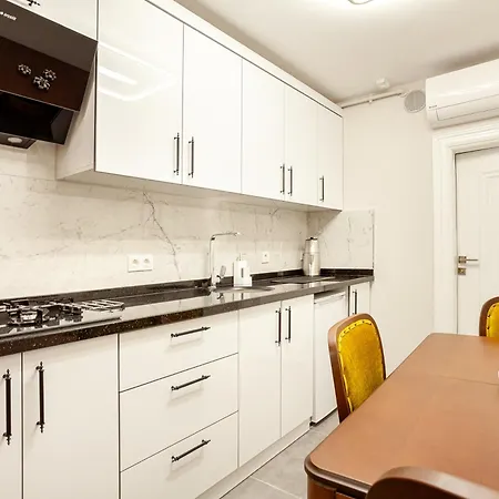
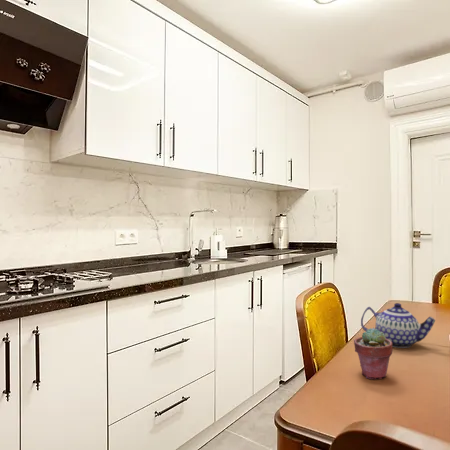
+ teapot (396, 323)
+ potted succulent (373, 351)
